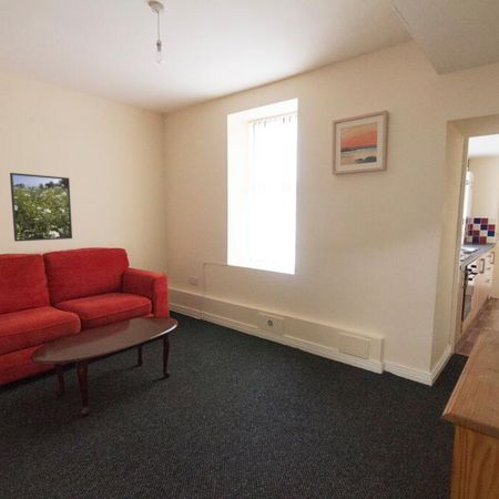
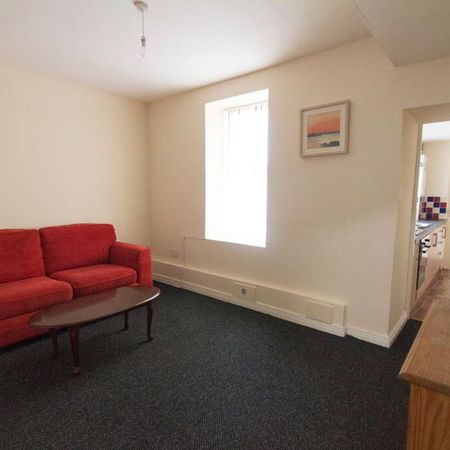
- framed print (42, 207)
